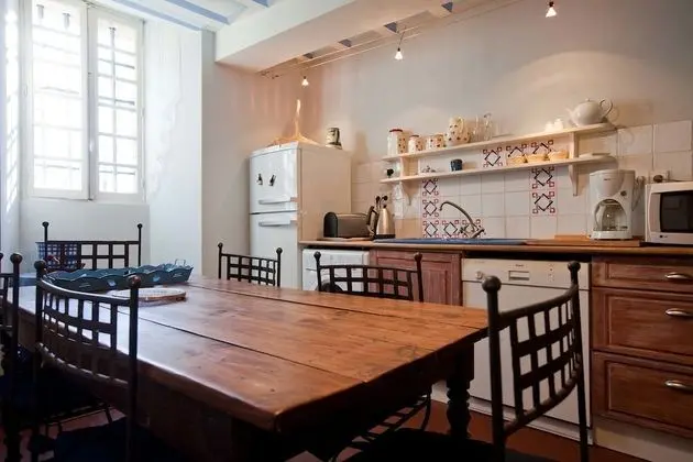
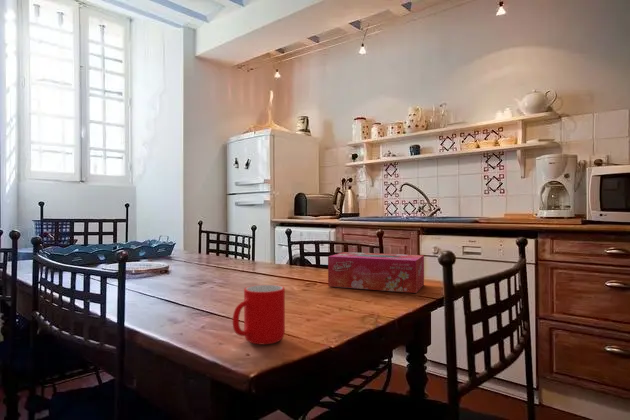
+ cup (257, 316)
+ tissue box (376, 270)
